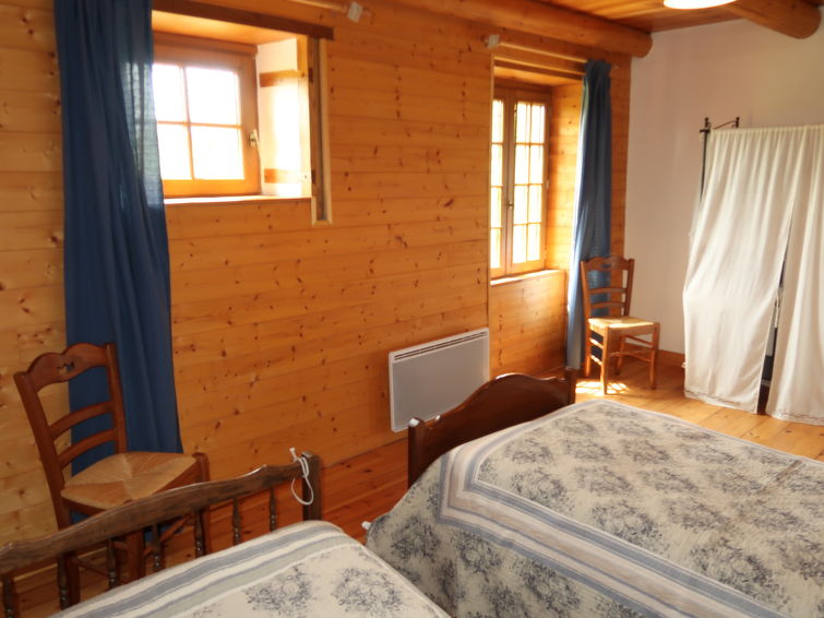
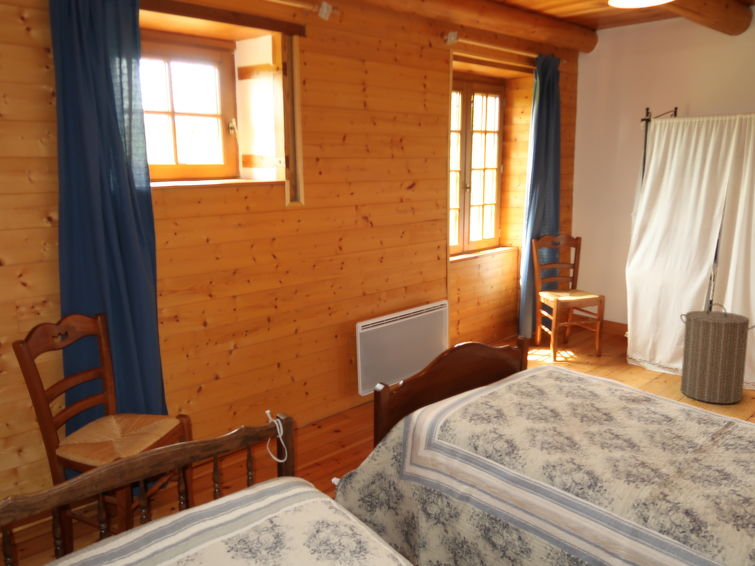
+ laundry hamper (714, 349)
